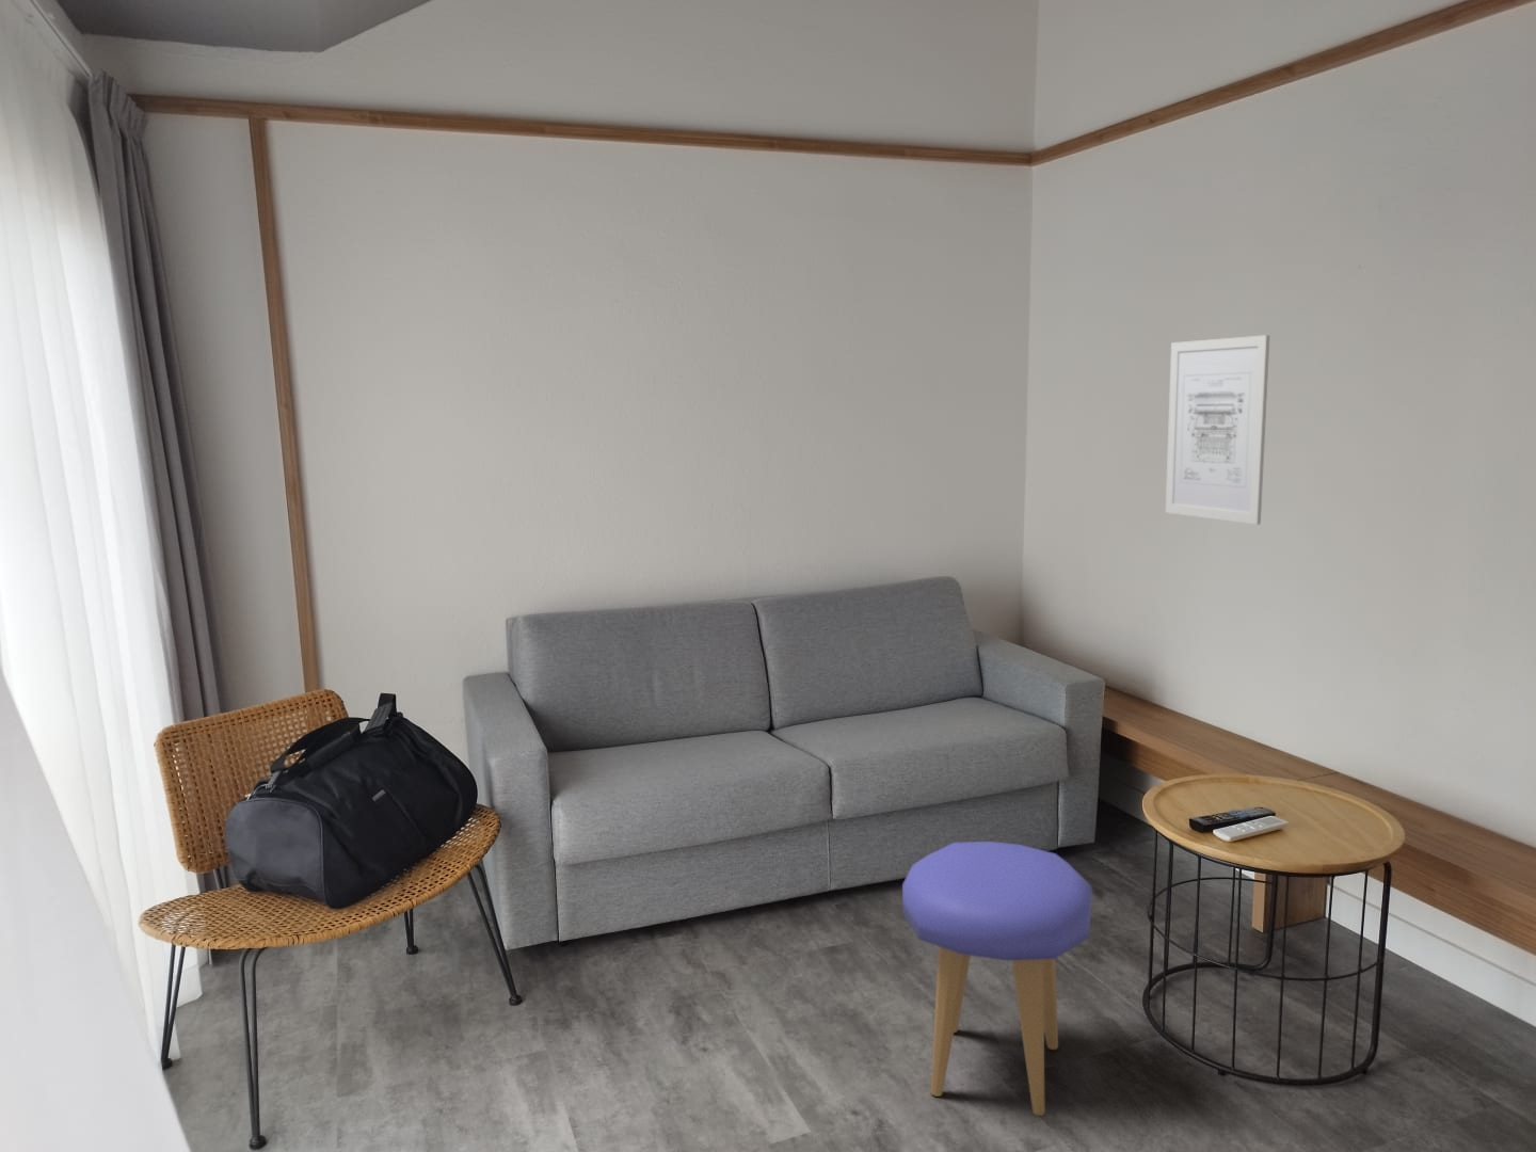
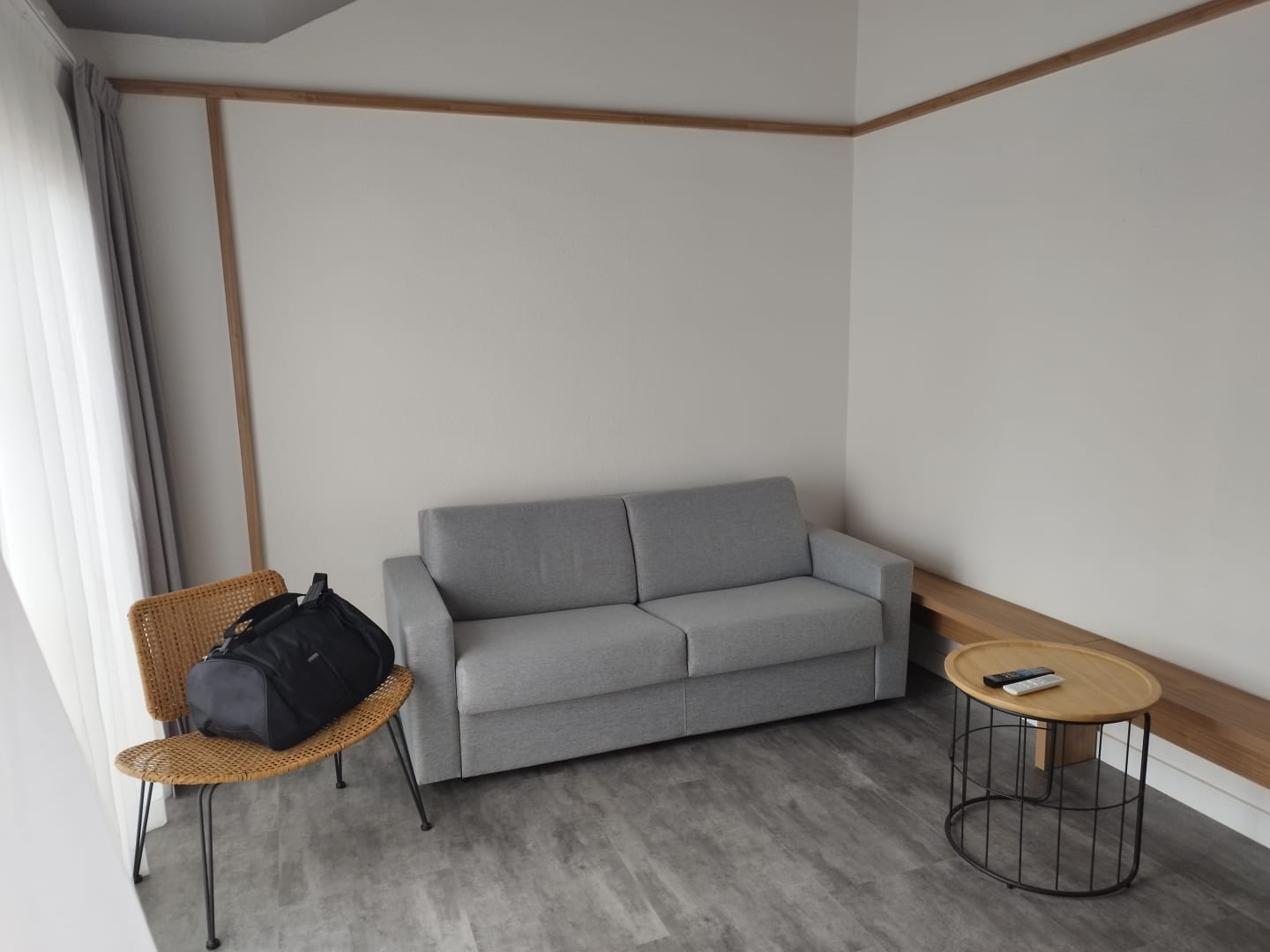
- stool (999, 958)
- wall art (1214, 428)
